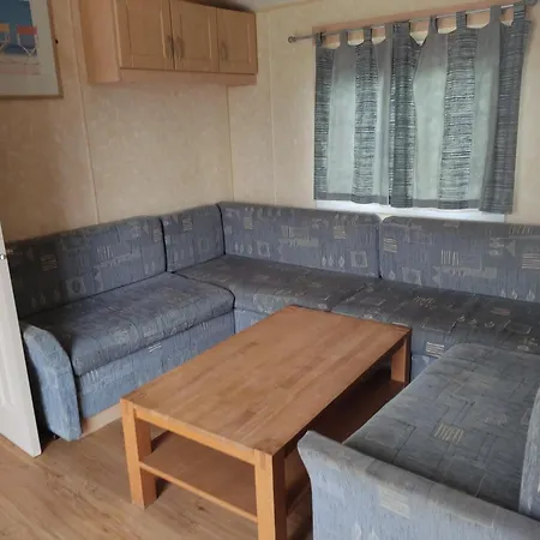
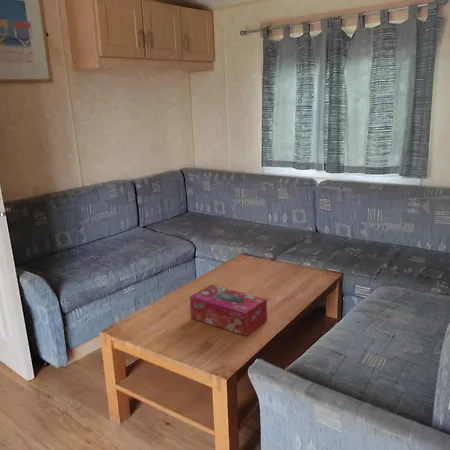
+ tissue box (228, 308)
